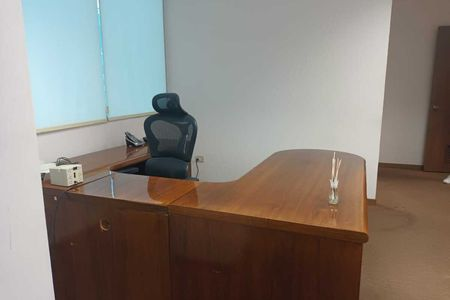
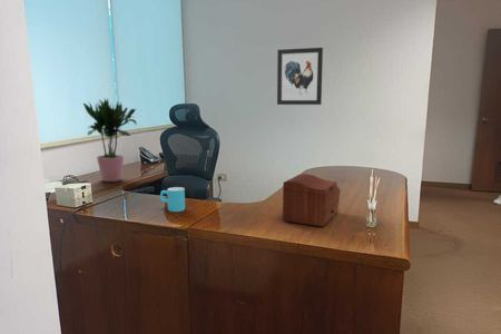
+ wall art (298, 77)
+ potted plant (116, 138)
+ sewing box (313, 196)
+ cup (174, 198)
